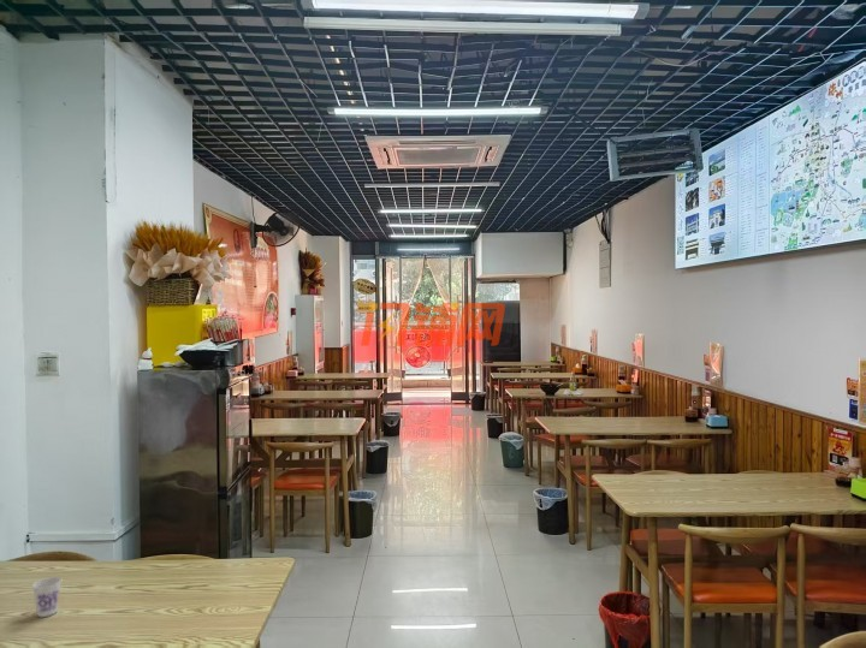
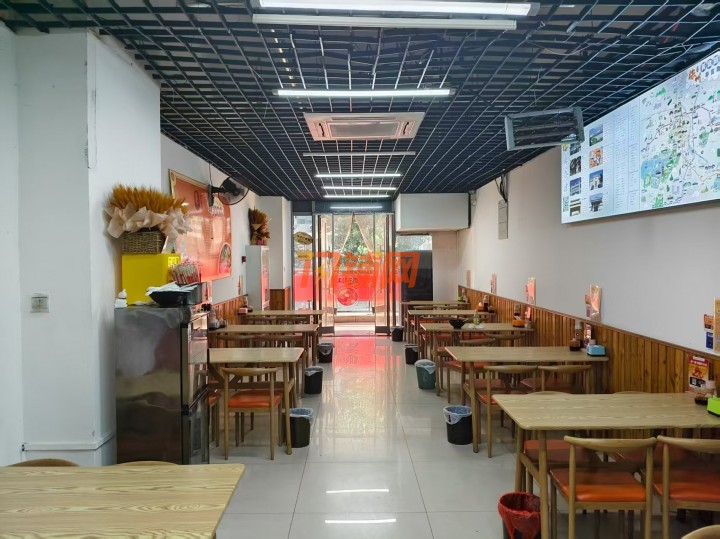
- cup (47, 596)
